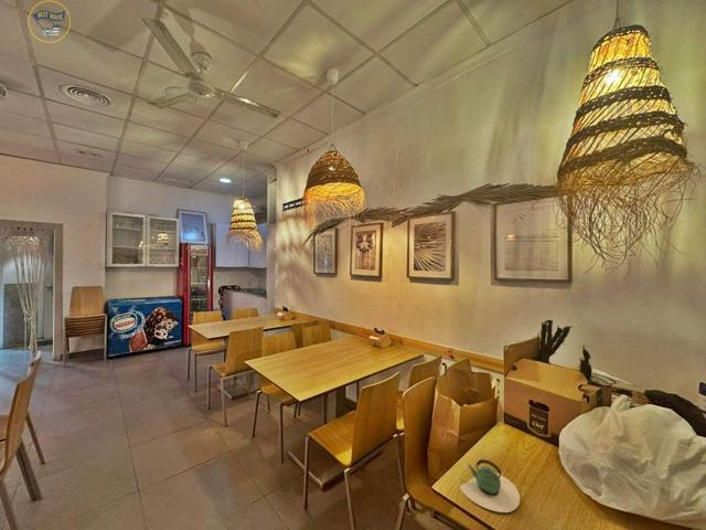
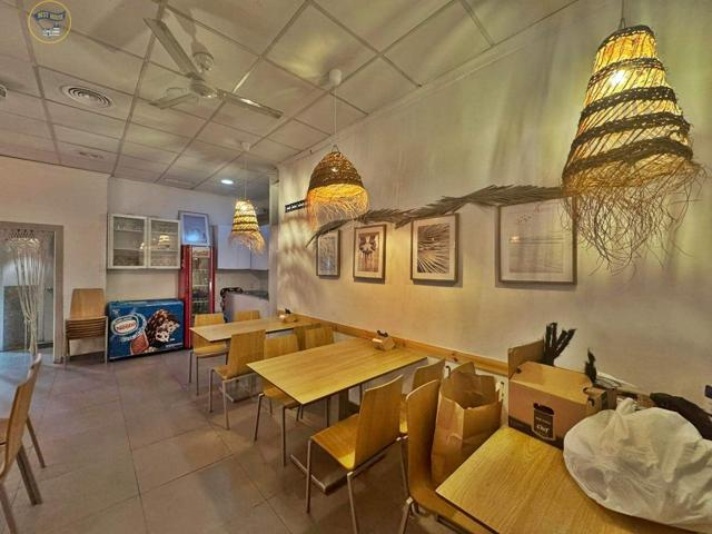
- teapot (488, 474)
